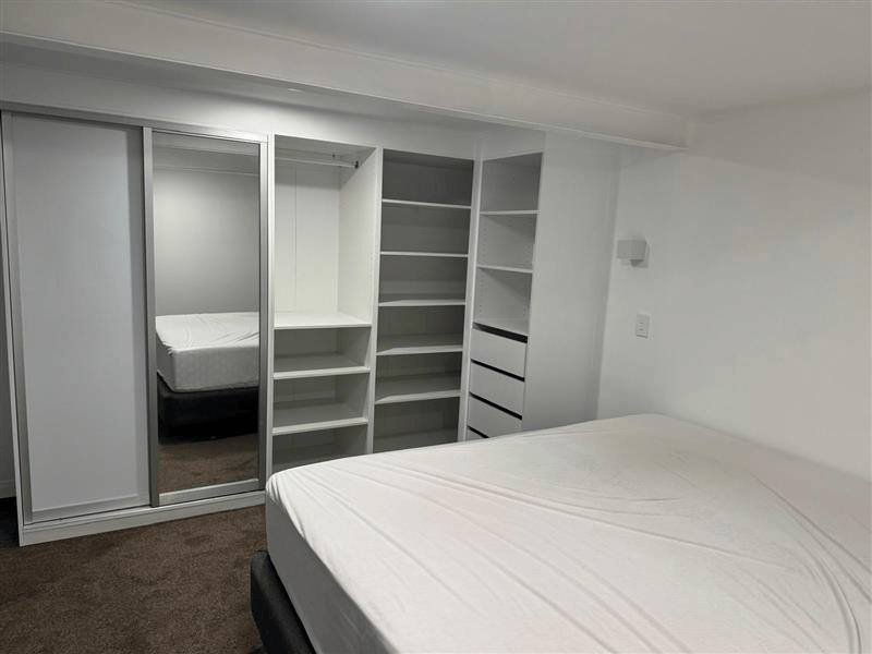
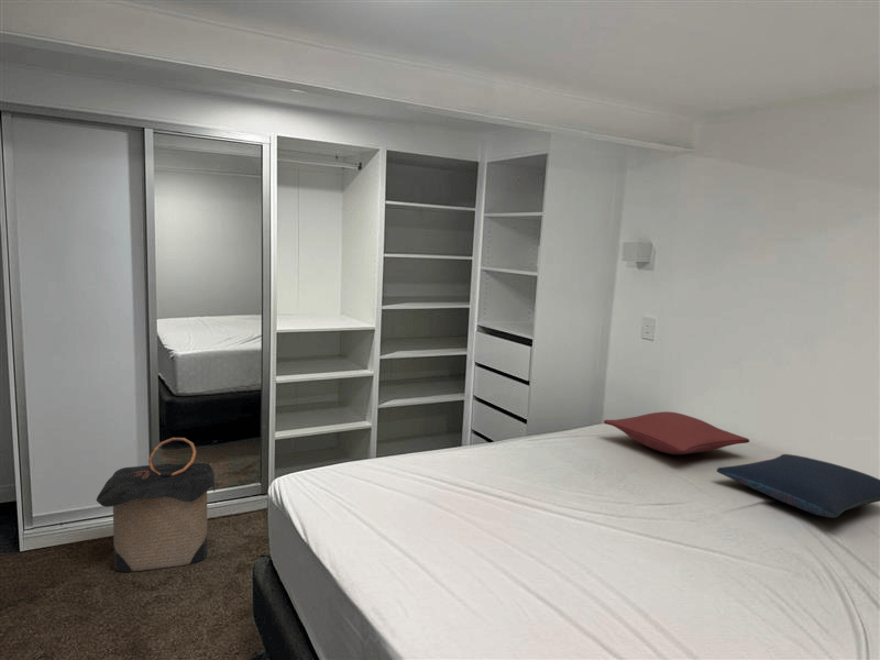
+ pillow (673, 432)
+ pillow (806, 481)
+ laundry hamper (158, 502)
